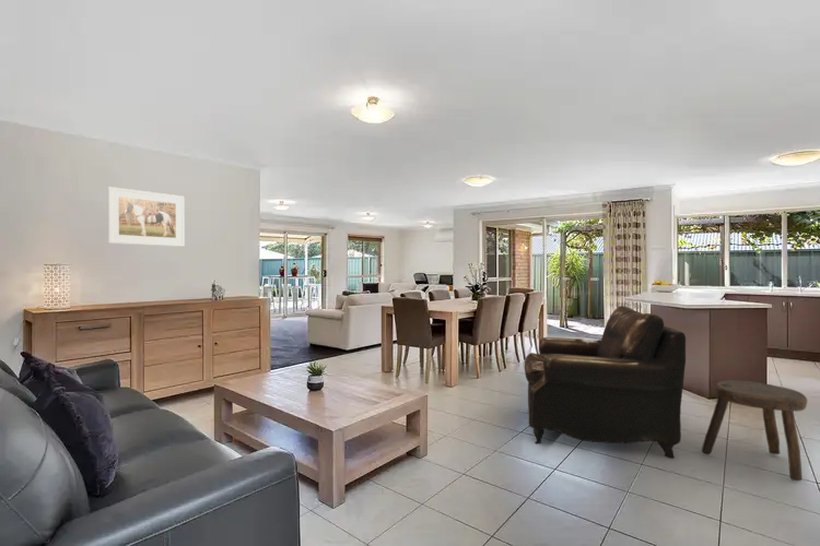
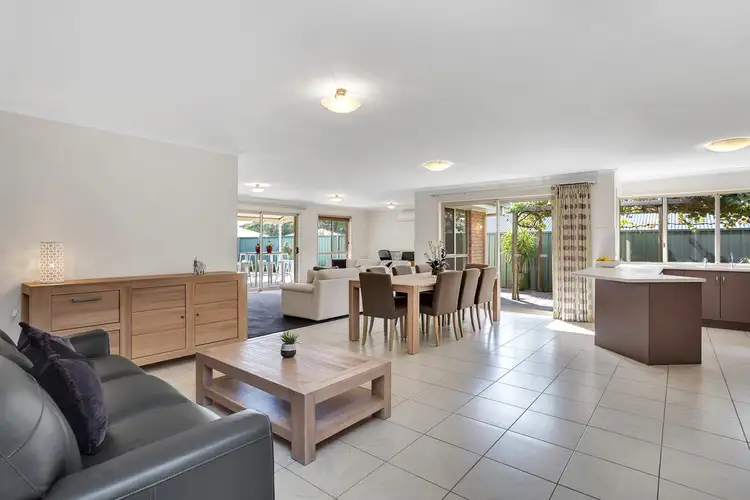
- stool (763, 419)
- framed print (148, 218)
- leather (591, 369)
